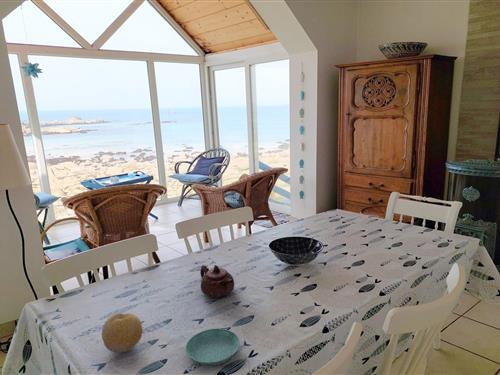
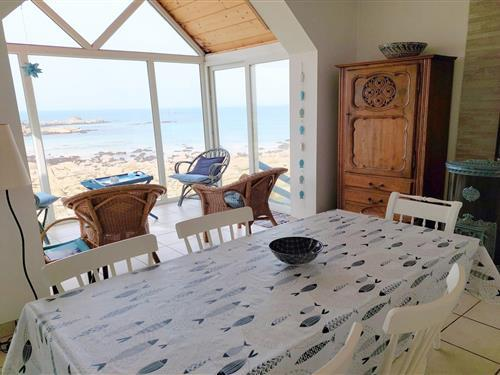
- teapot (216, 278)
- fruit (122, 332)
- saucer (213, 348)
